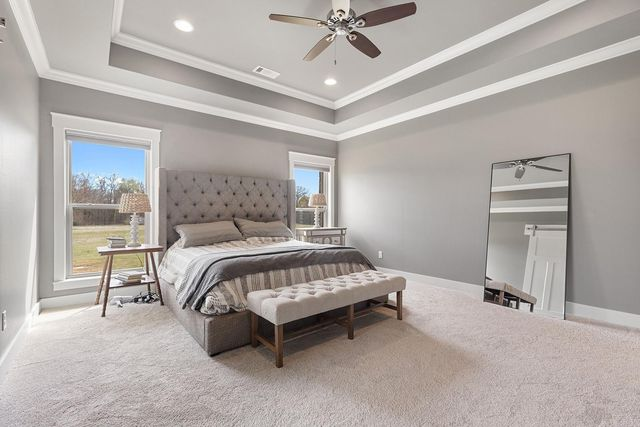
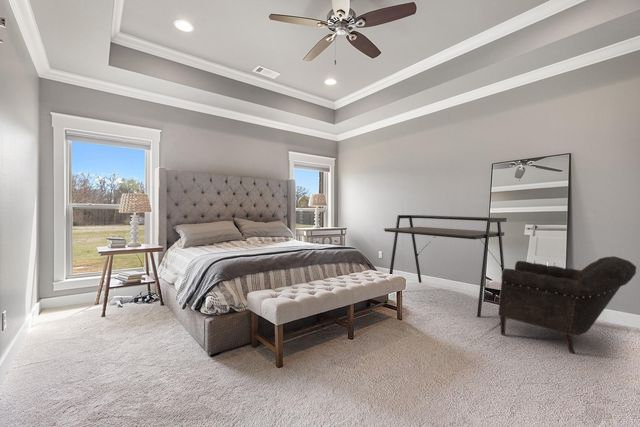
+ desk (428, 243)
+ armchair (562, 296)
